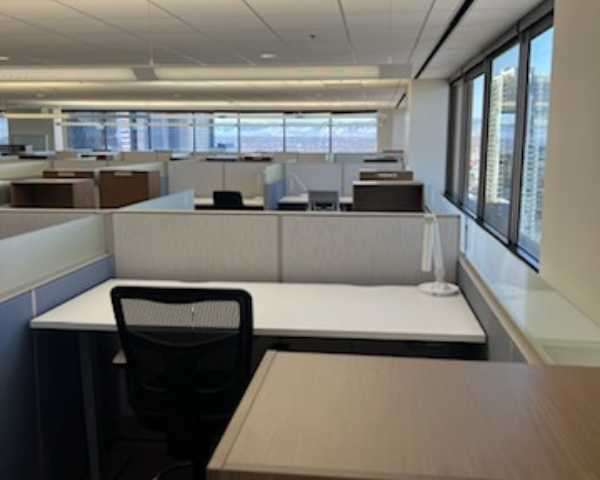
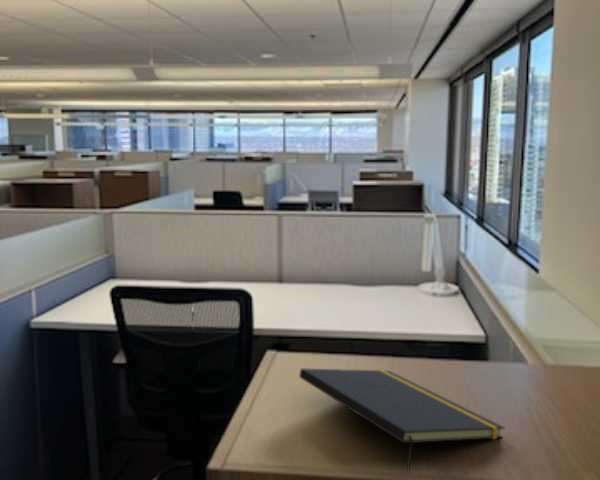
+ notepad (395, 401)
